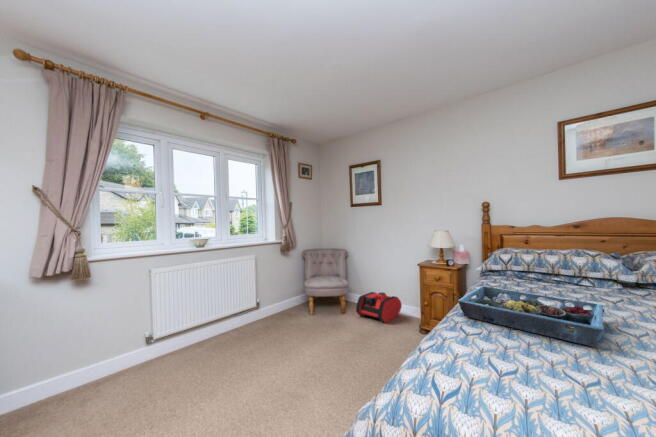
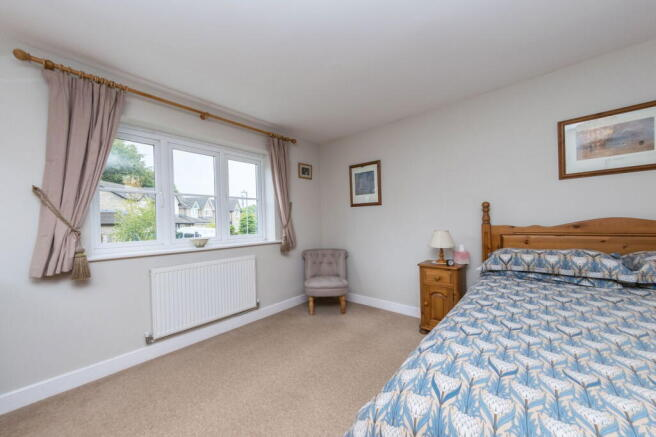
- backpack (379, 303)
- serving tray (527, 309)
